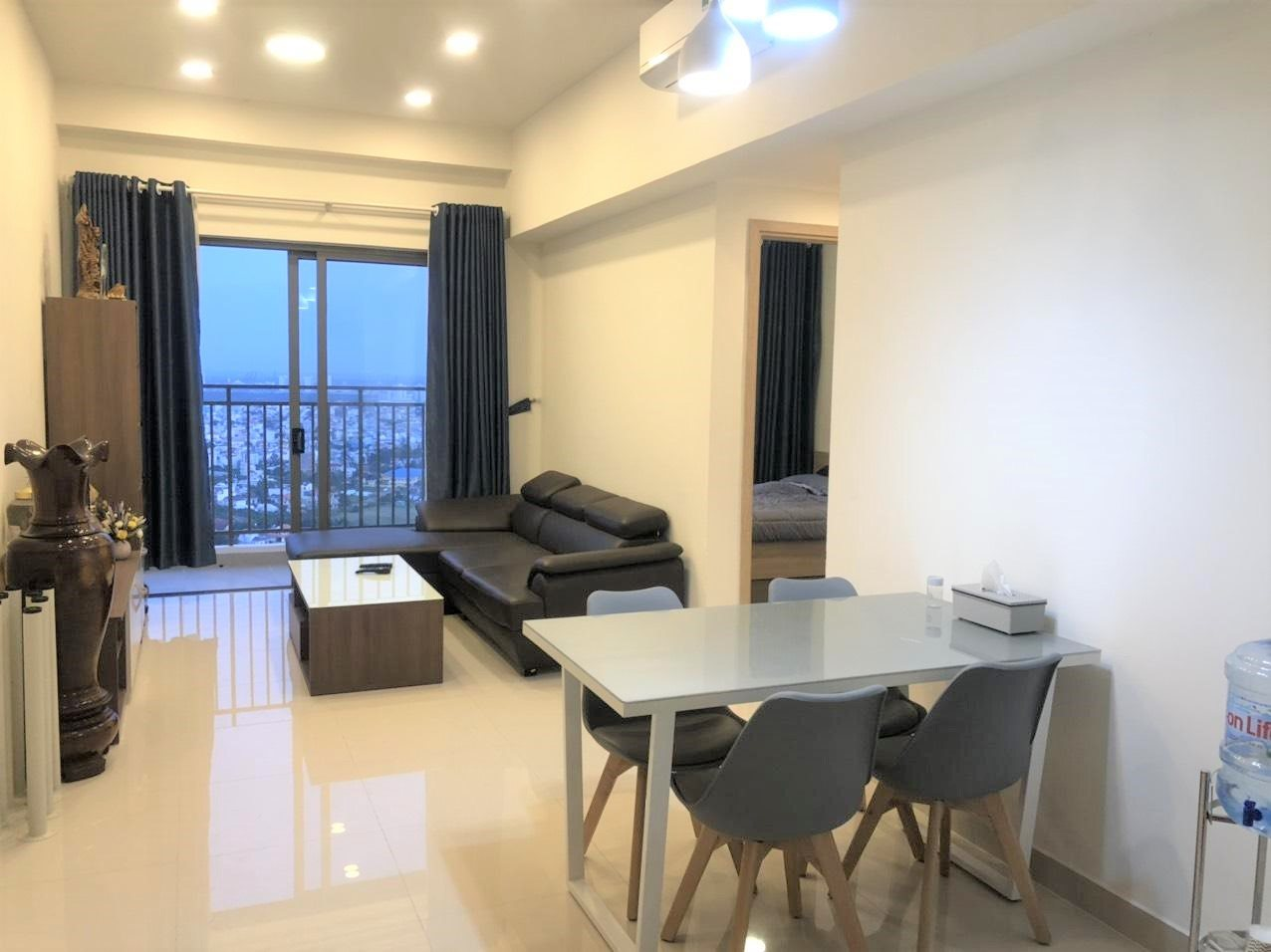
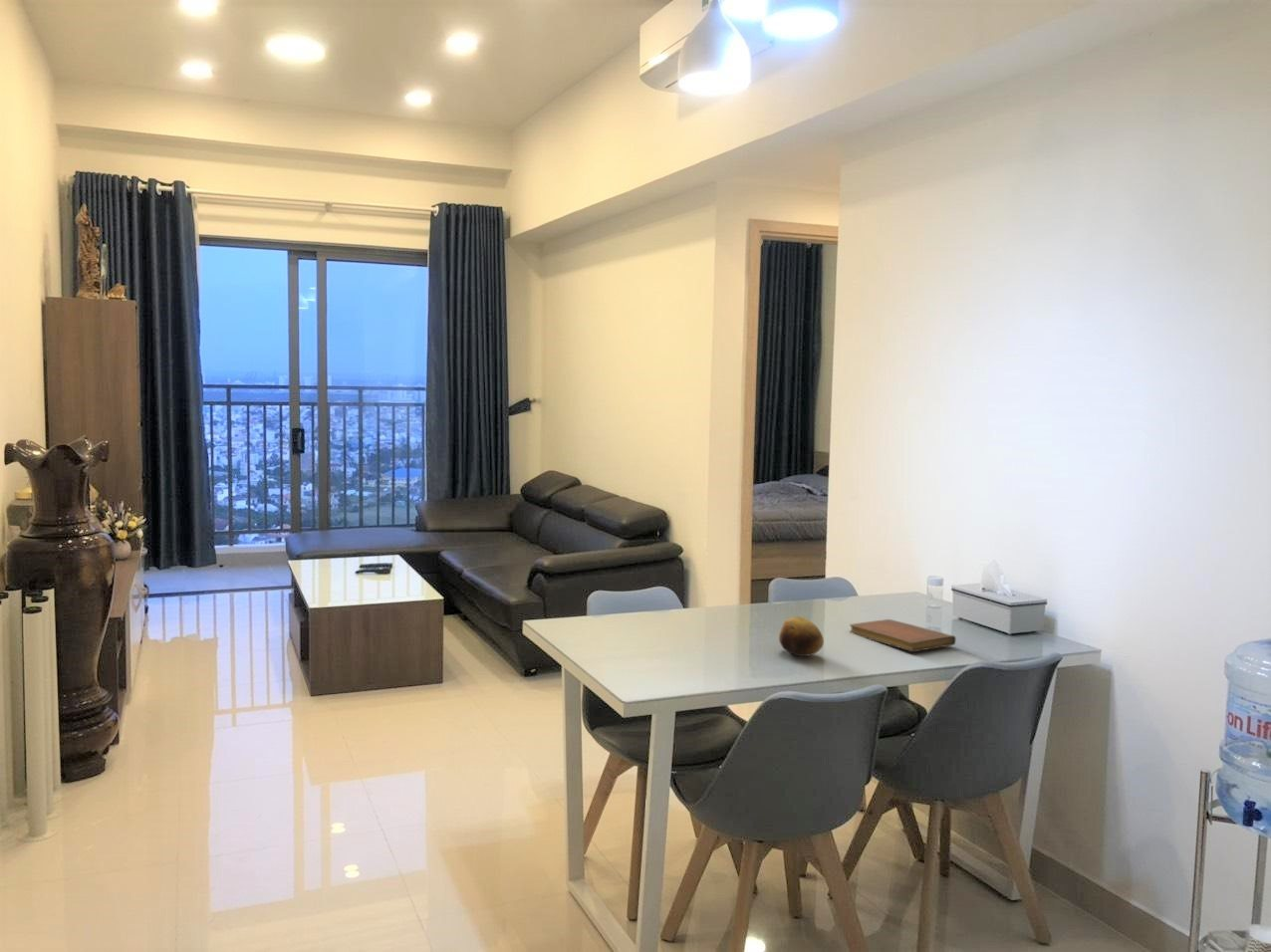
+ notebook (900, 633)
+ fruit (800, 635)
